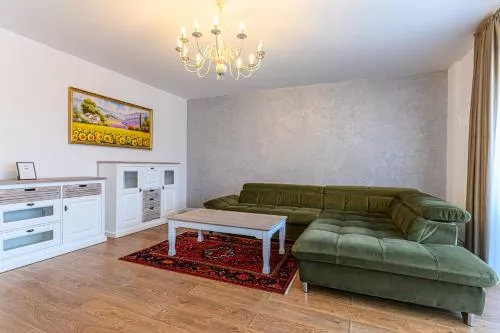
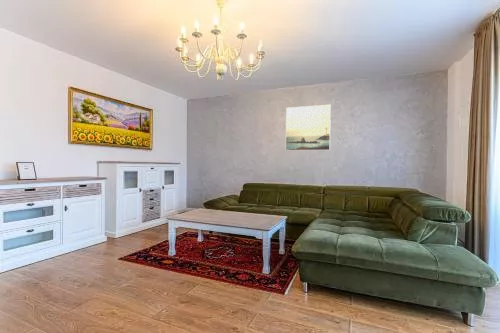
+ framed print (307, 128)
